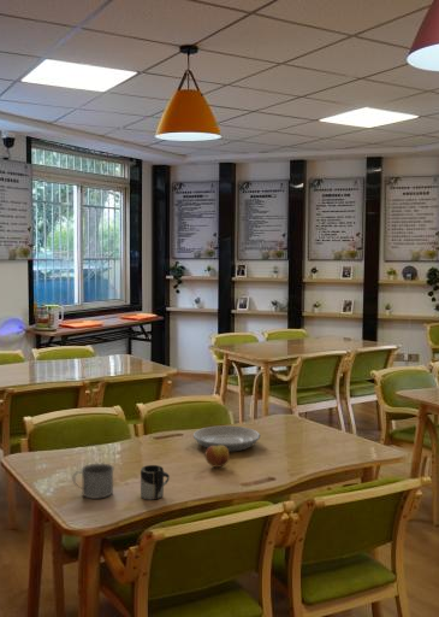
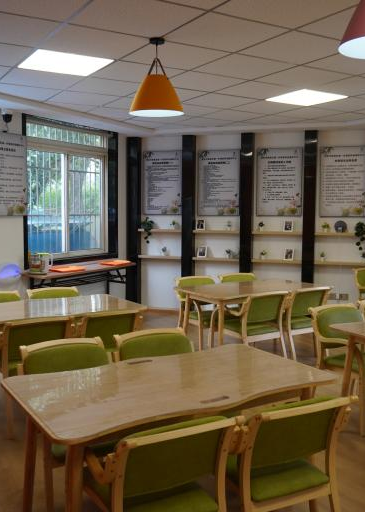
- fruit (216, 456)
- mug (95, 481)
- cup (155, 481)
- plate (226, 439)
